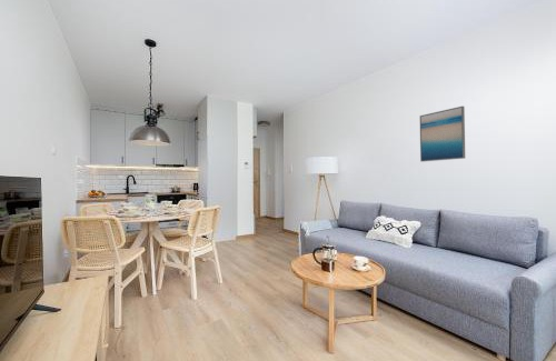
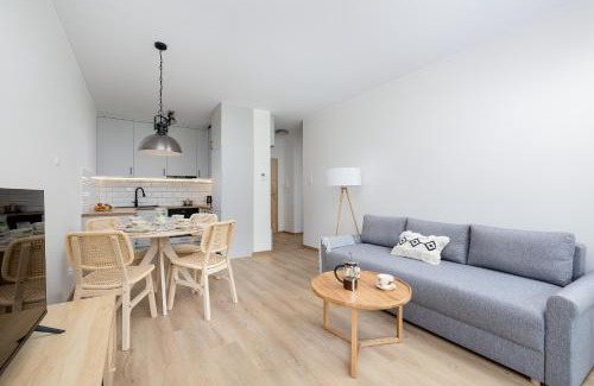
- wall art (440, 136)
